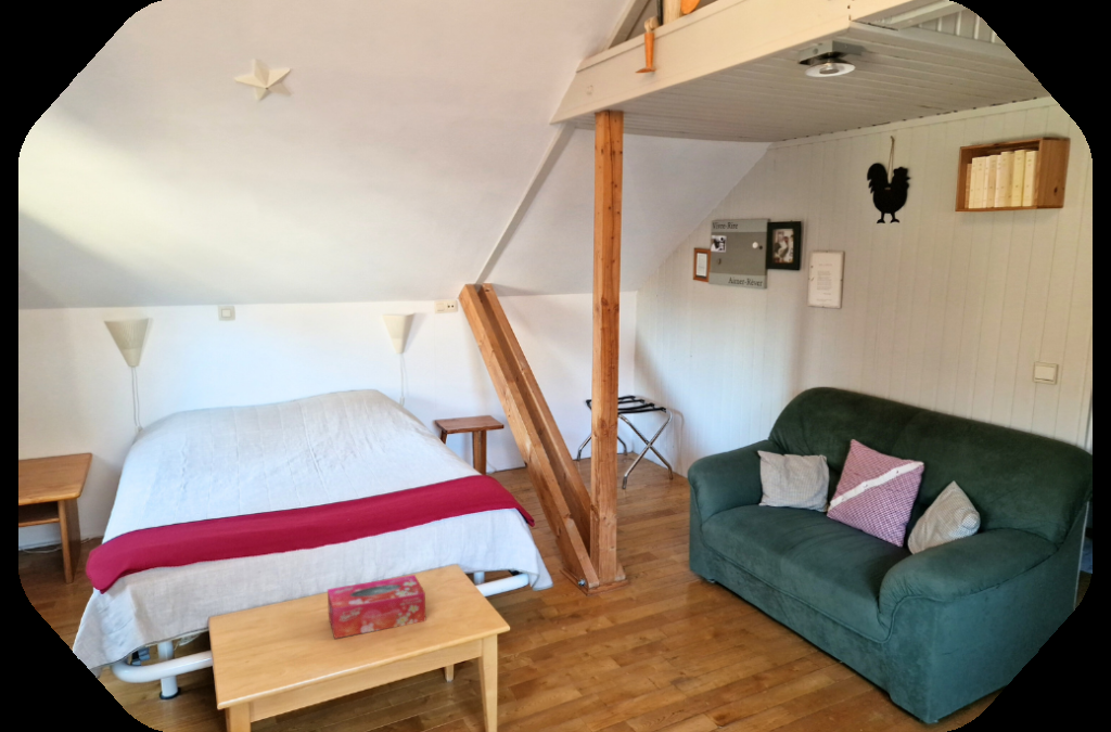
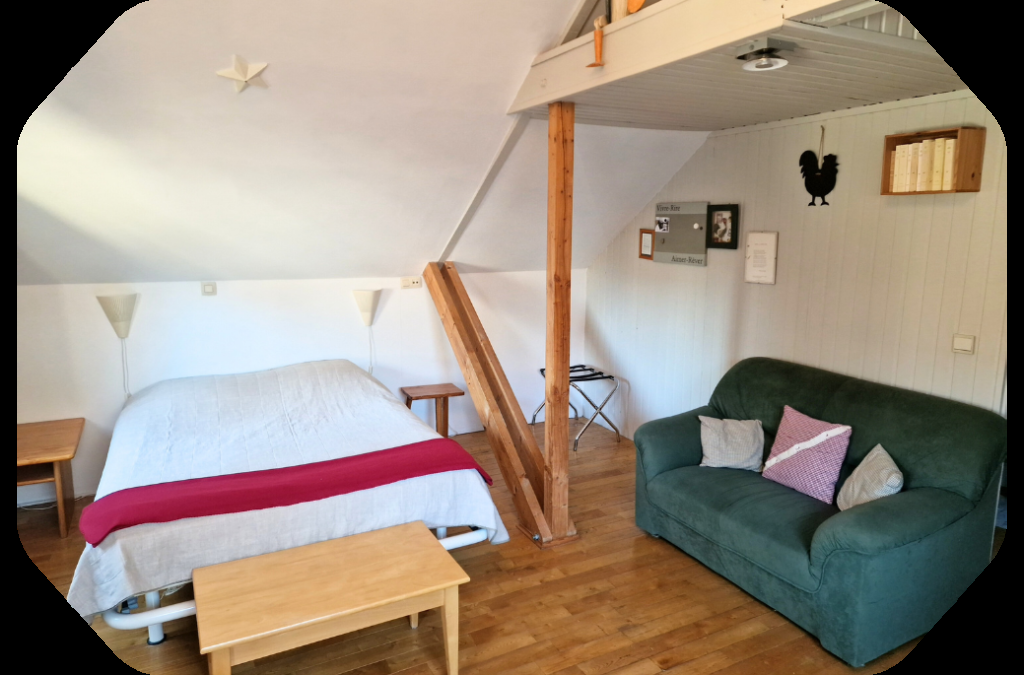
- tissue box (376, 605)
